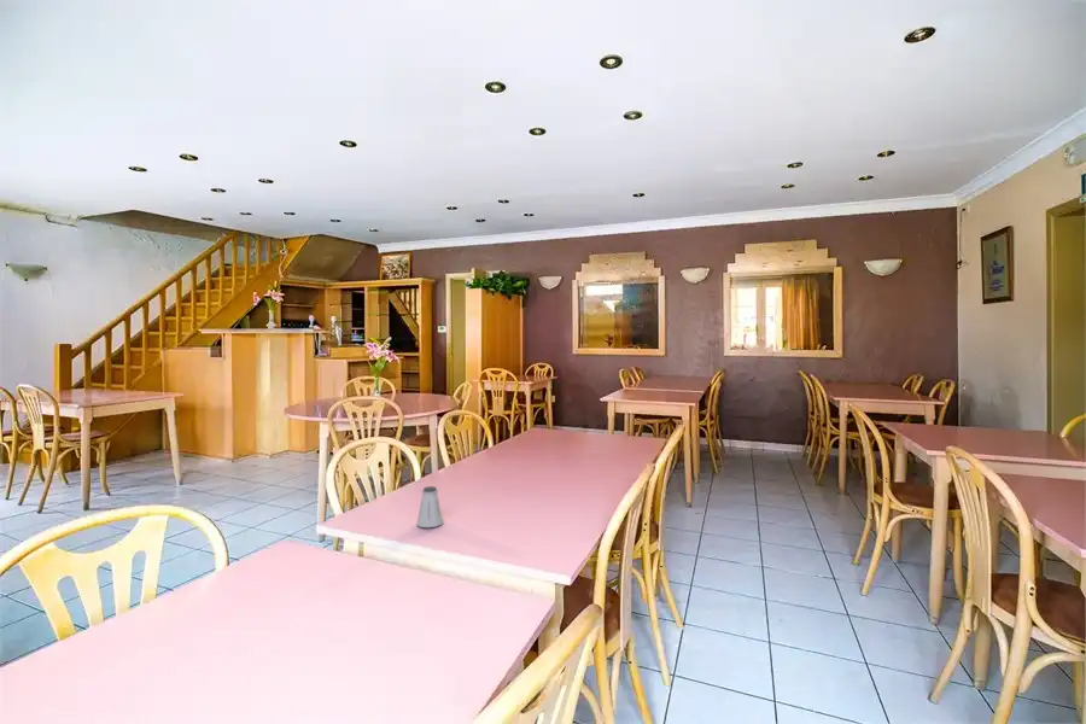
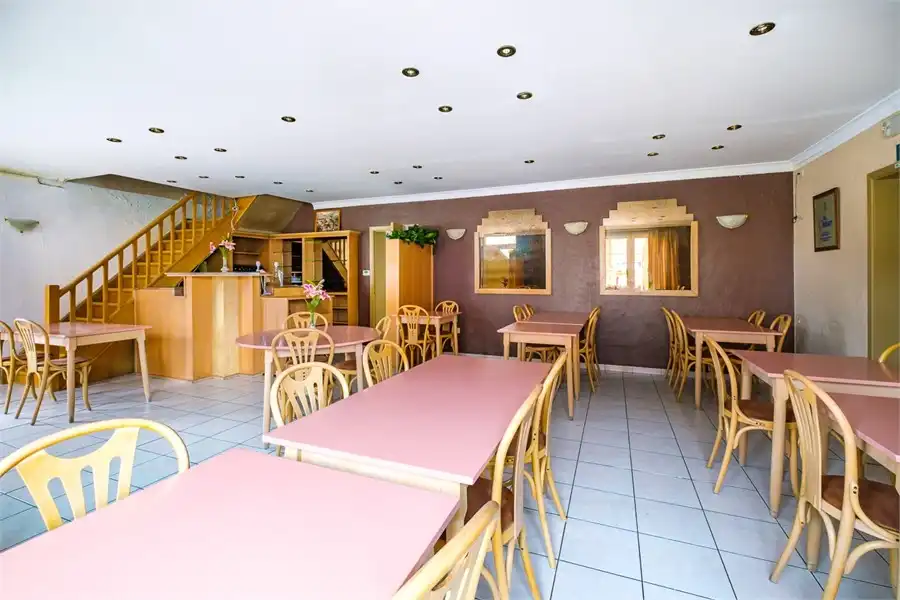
- saltshaker (430, 506)
